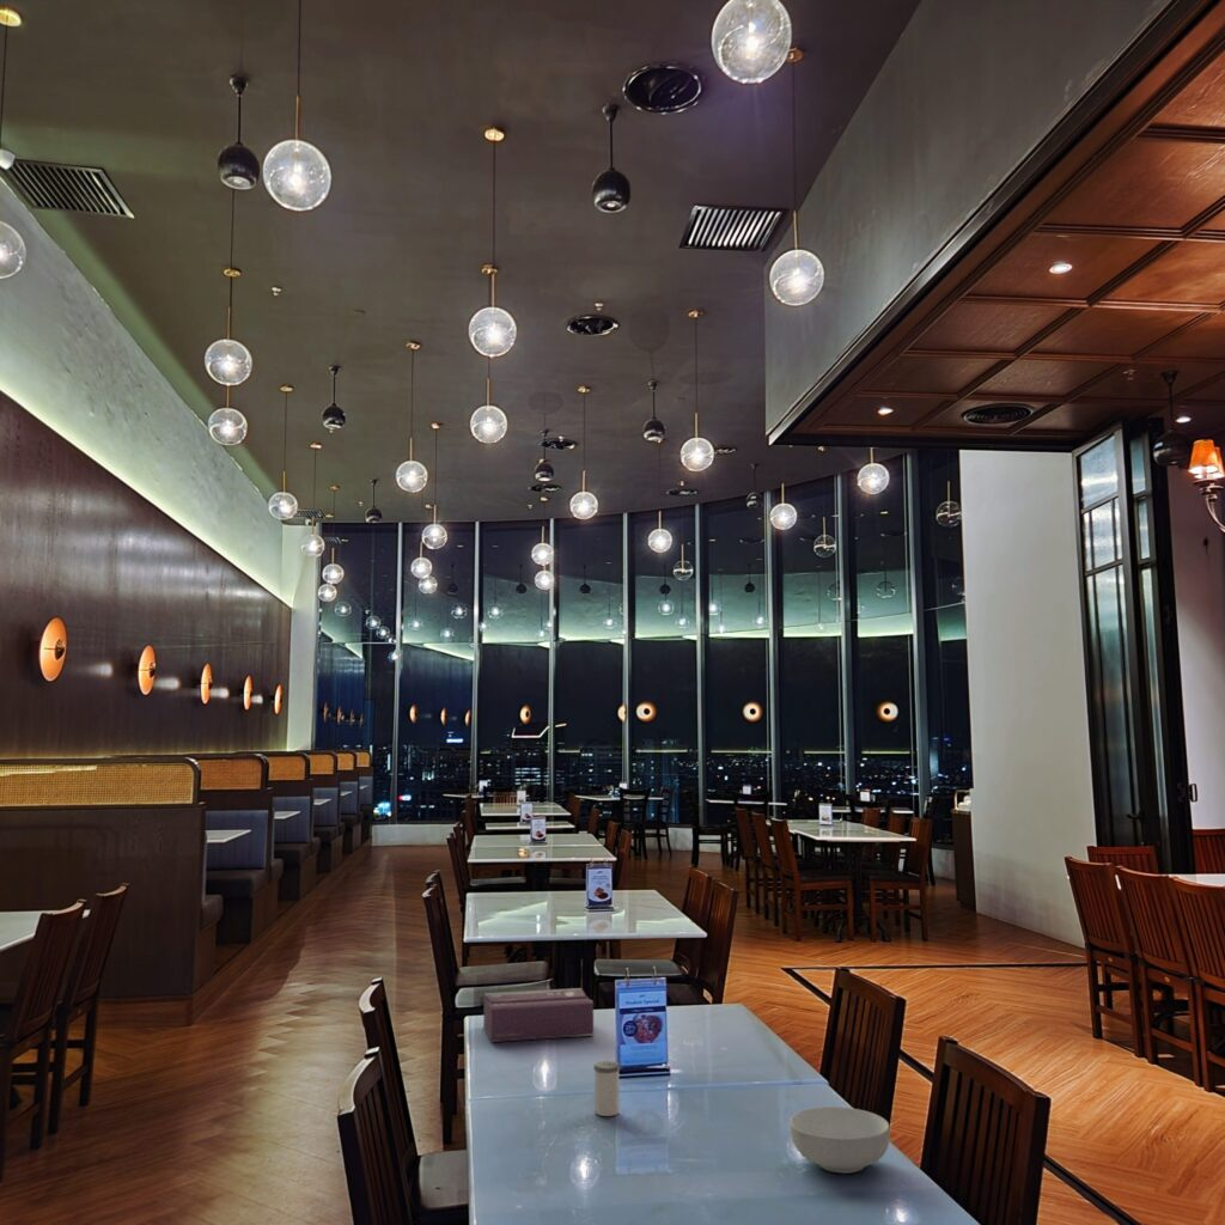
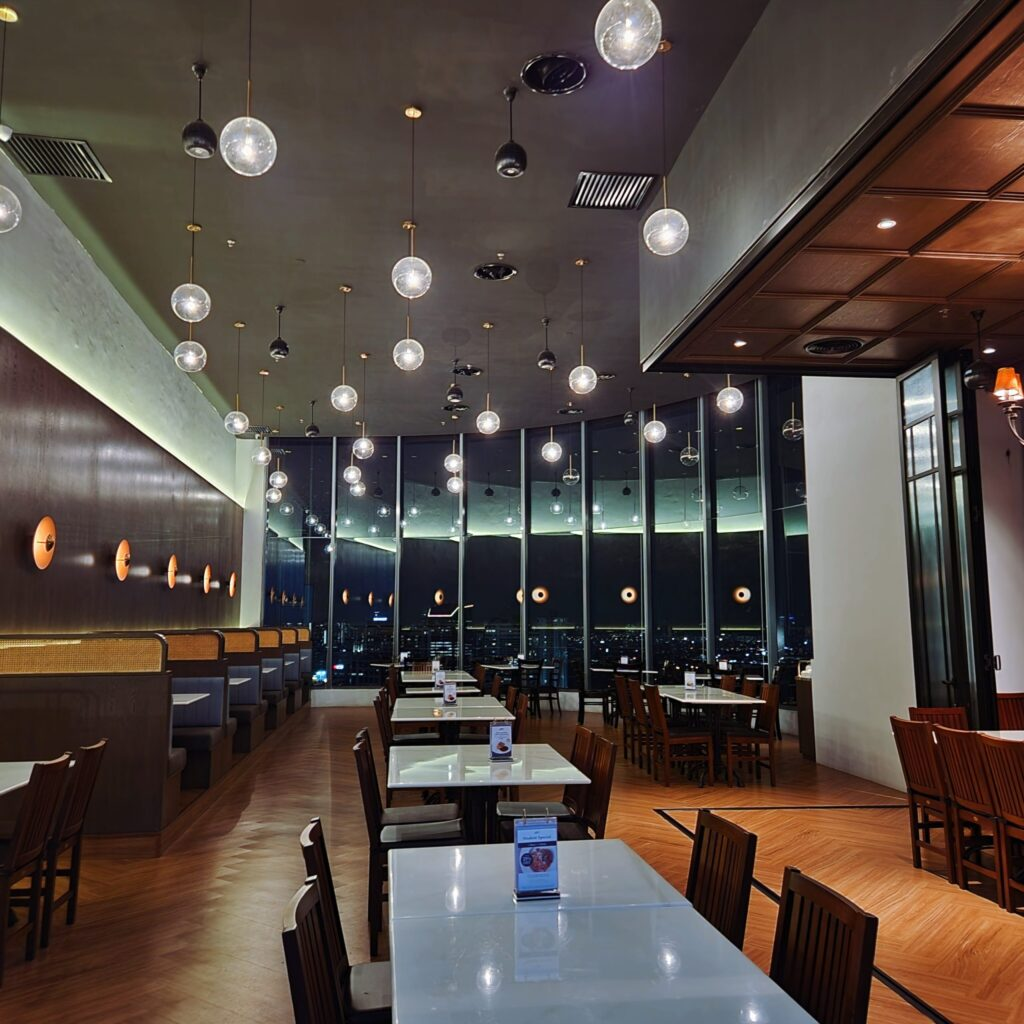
- cereal bowl (839, 1142)
- tissue box (537, 1013)
- salt shaker (607, 1087)
